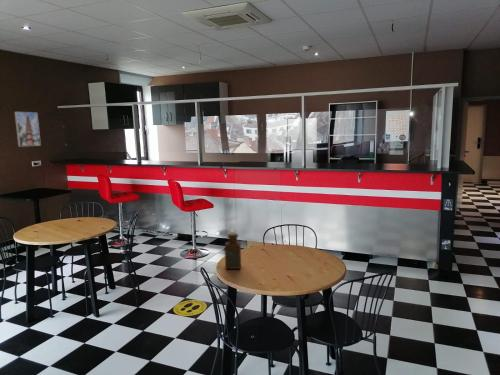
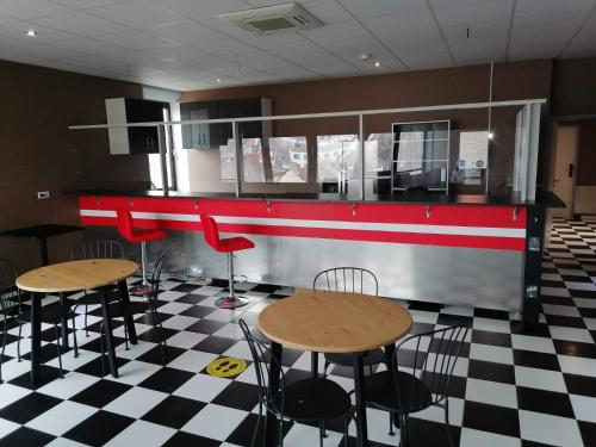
- bottle (232, 250)
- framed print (28, 129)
